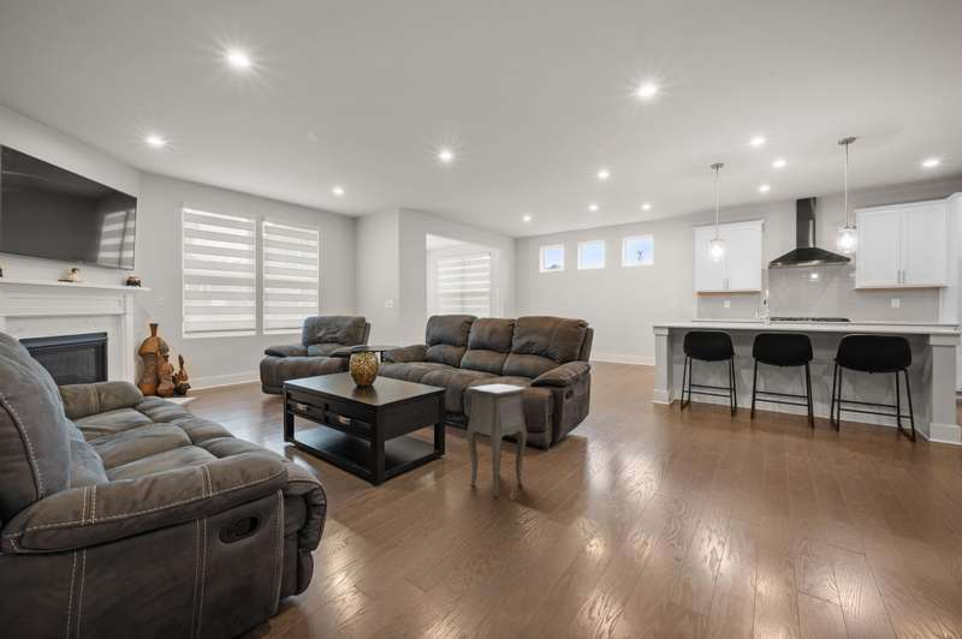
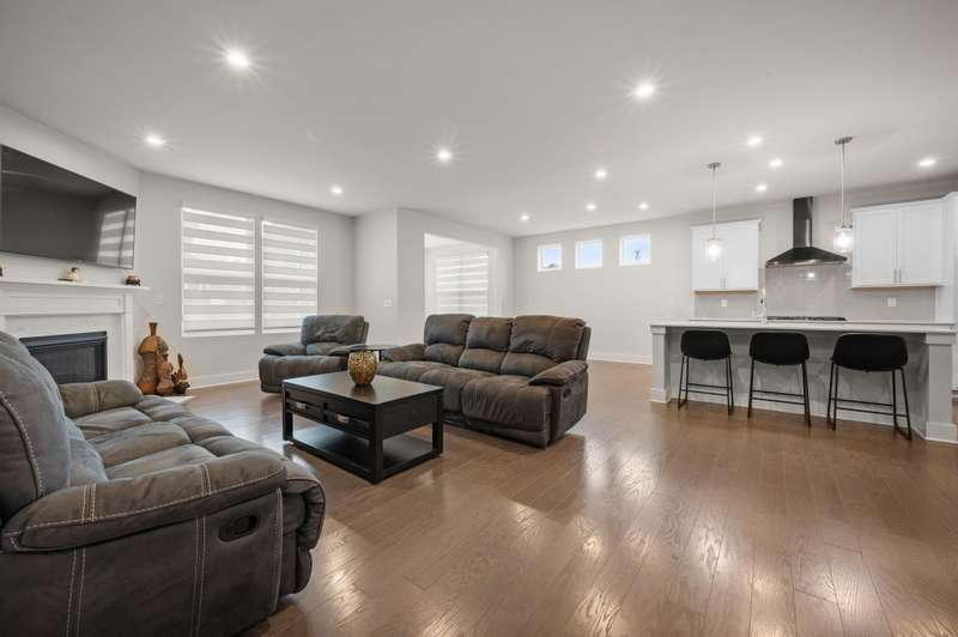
- side table (497, 435)
